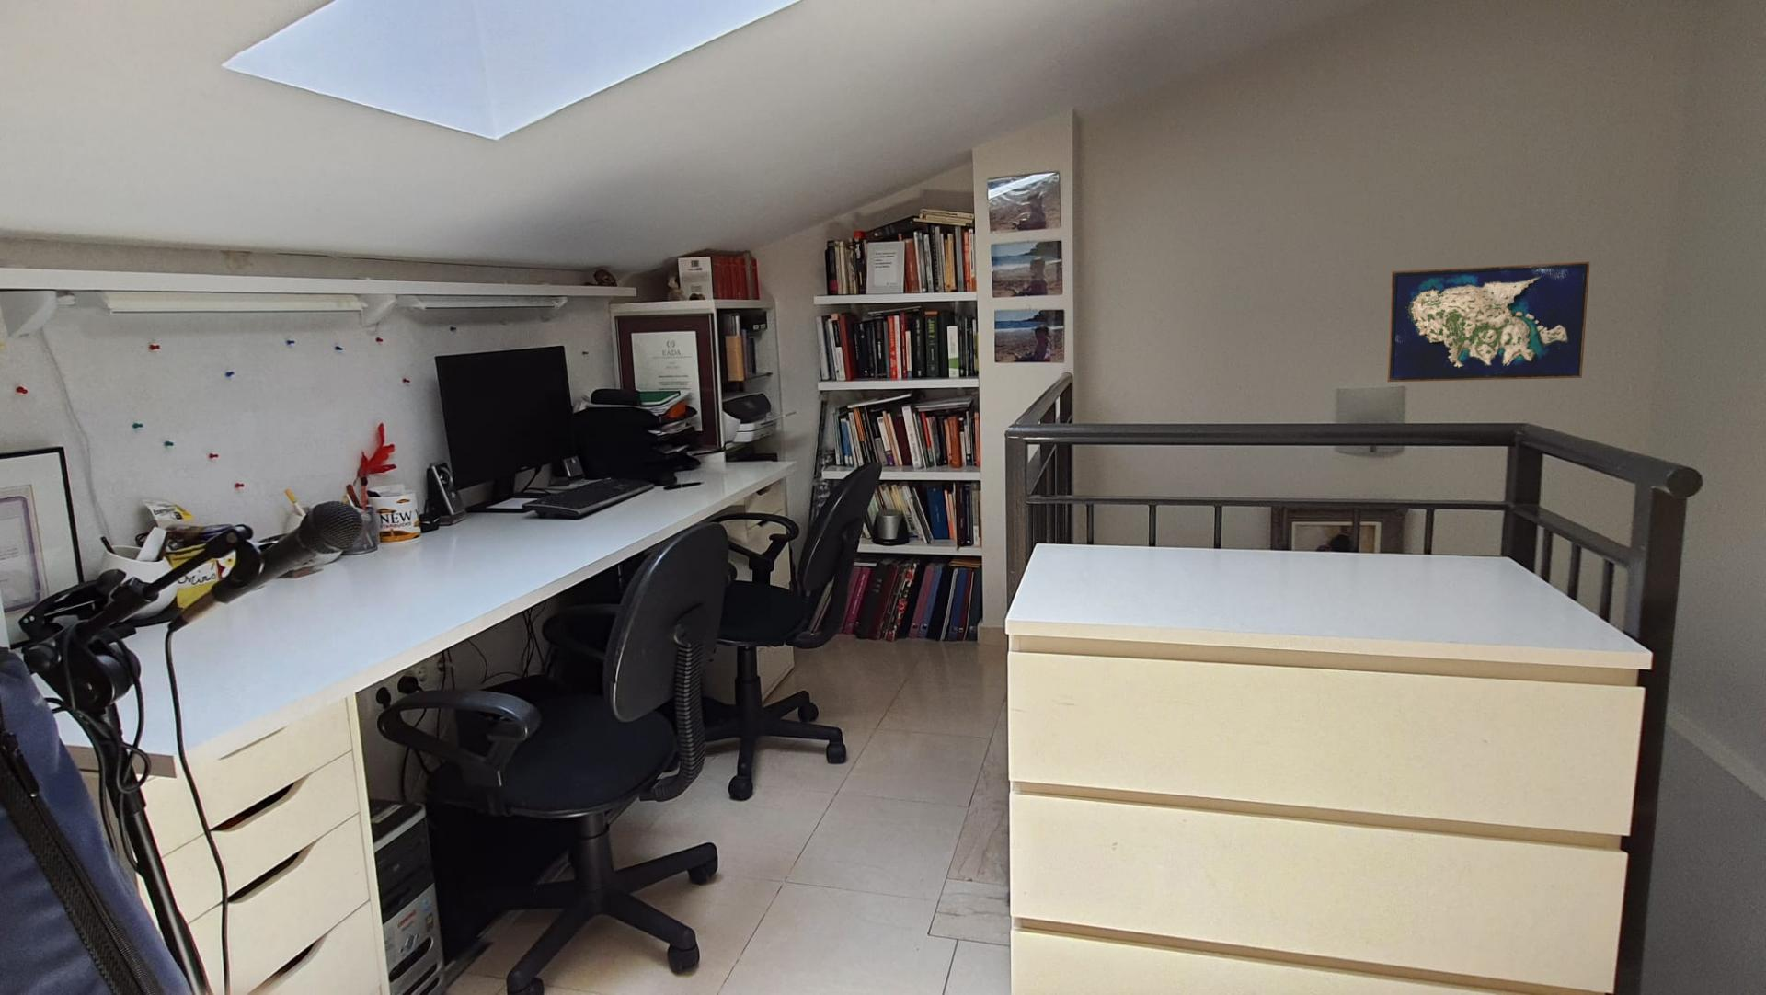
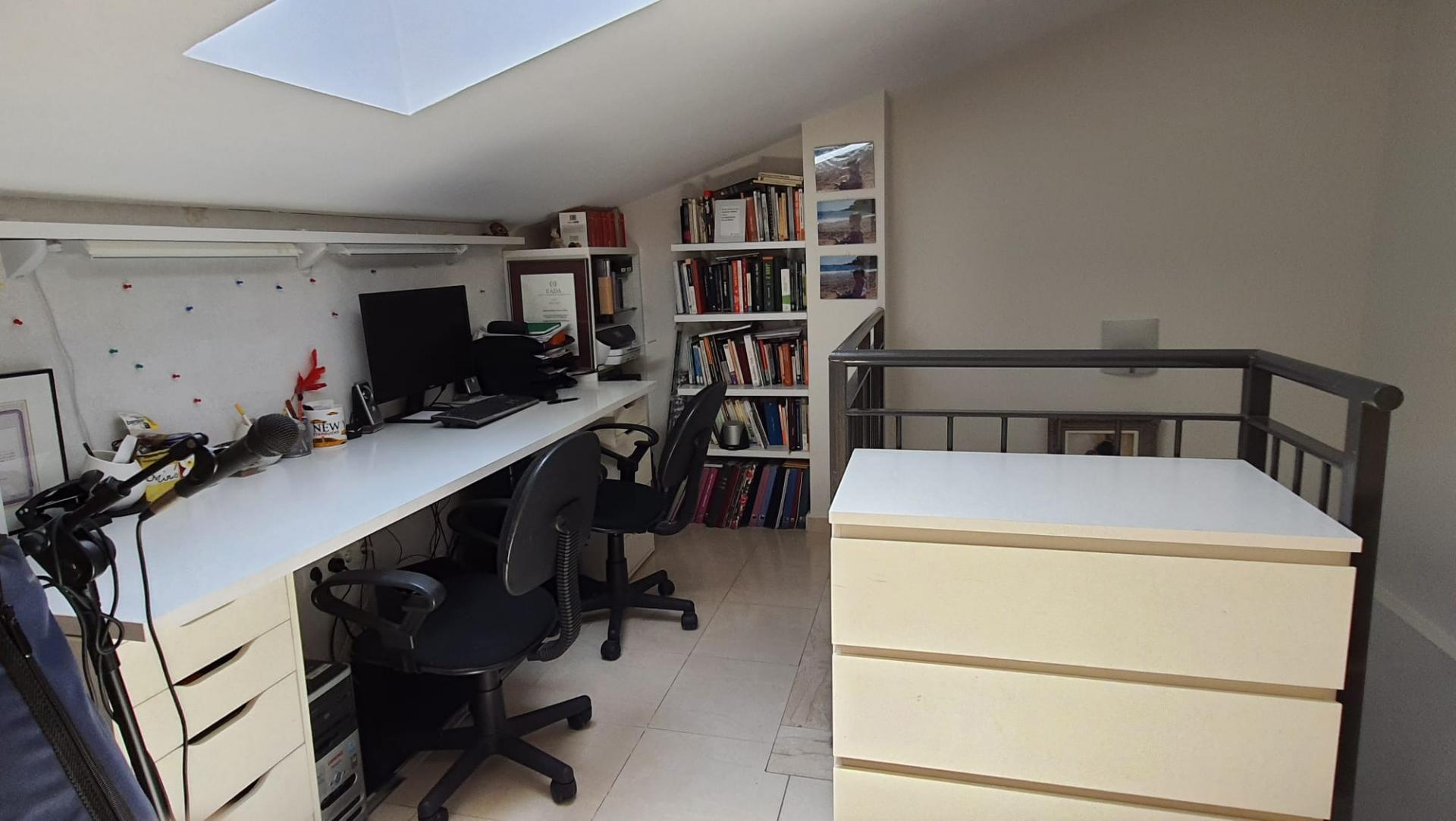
- map (1486, 324)
